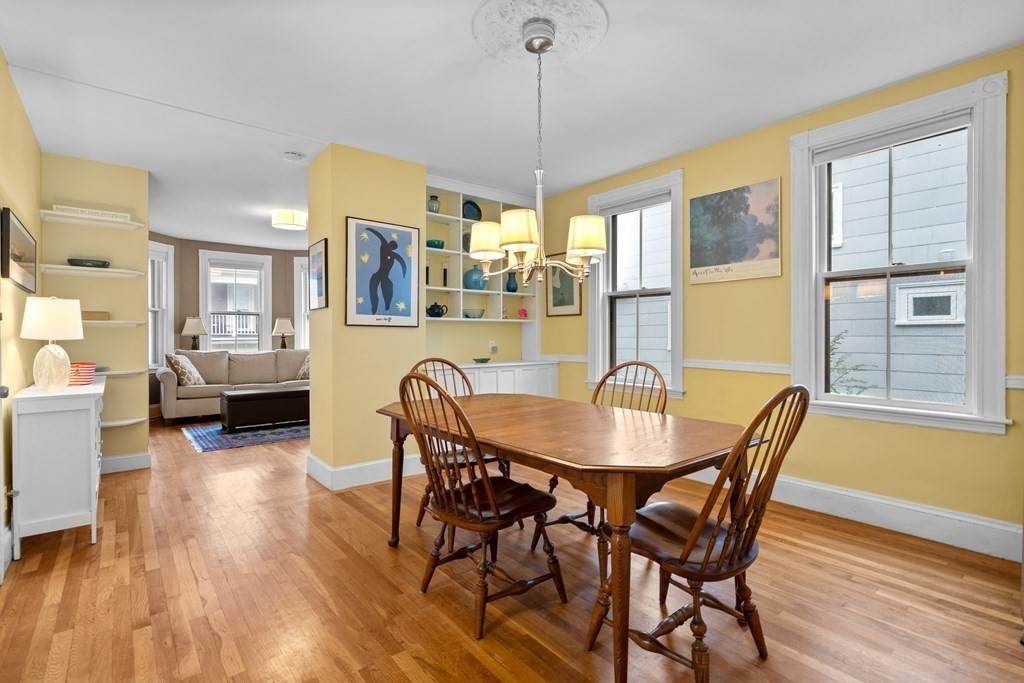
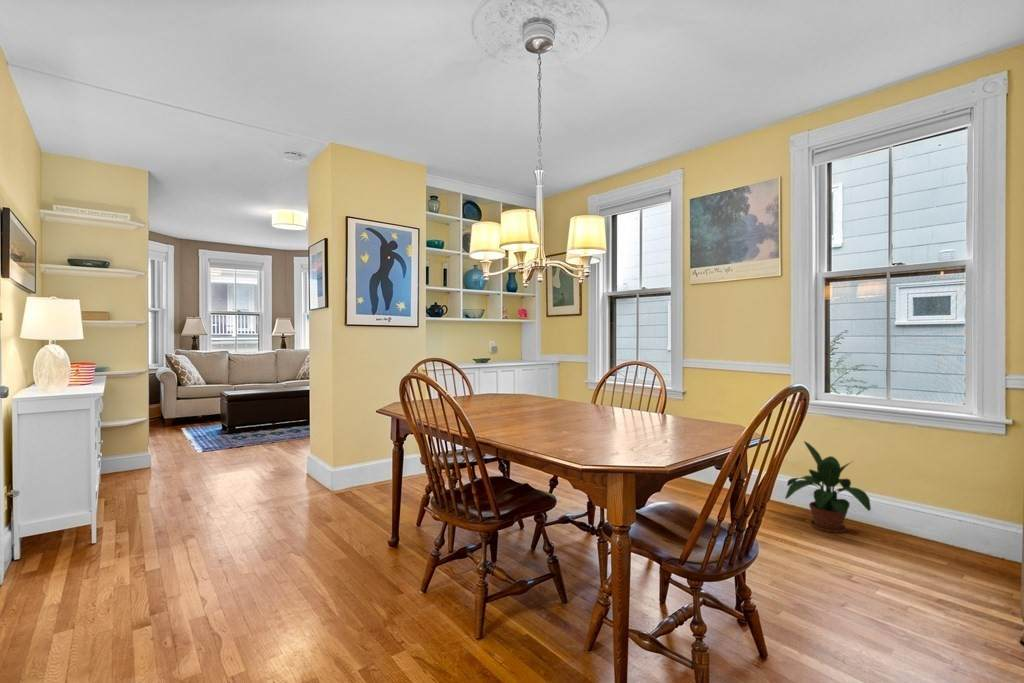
+ potted plant (828, 484)
